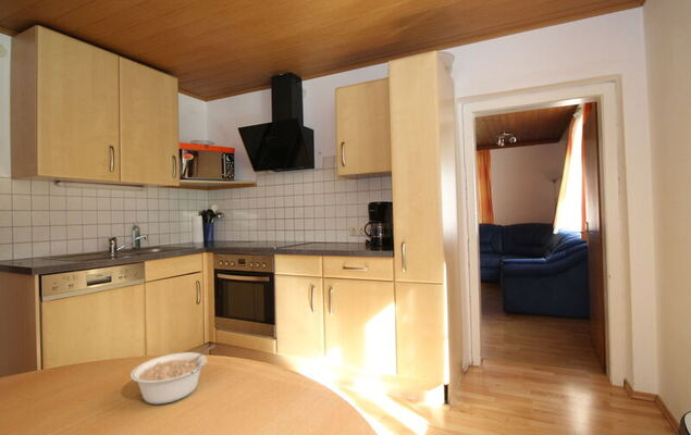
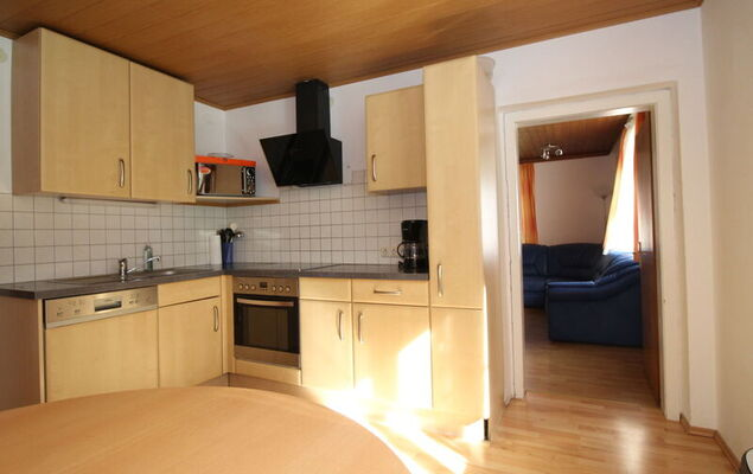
- legume (172, 374)
